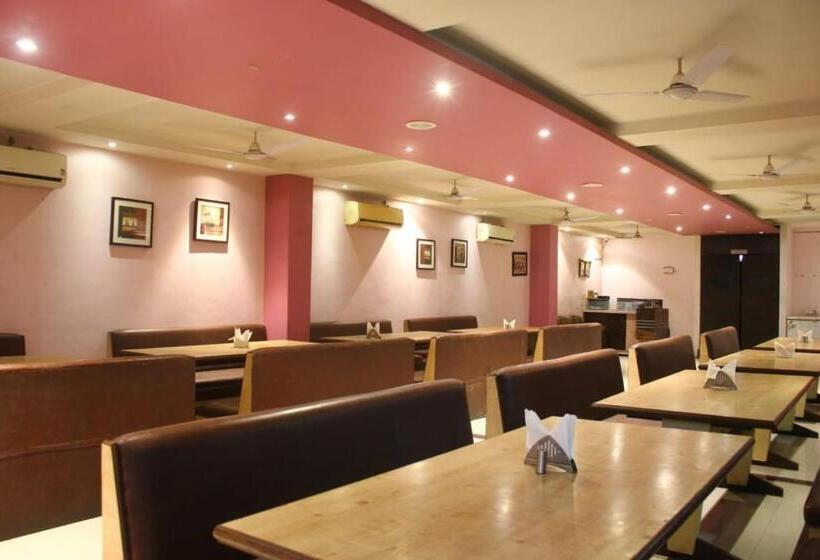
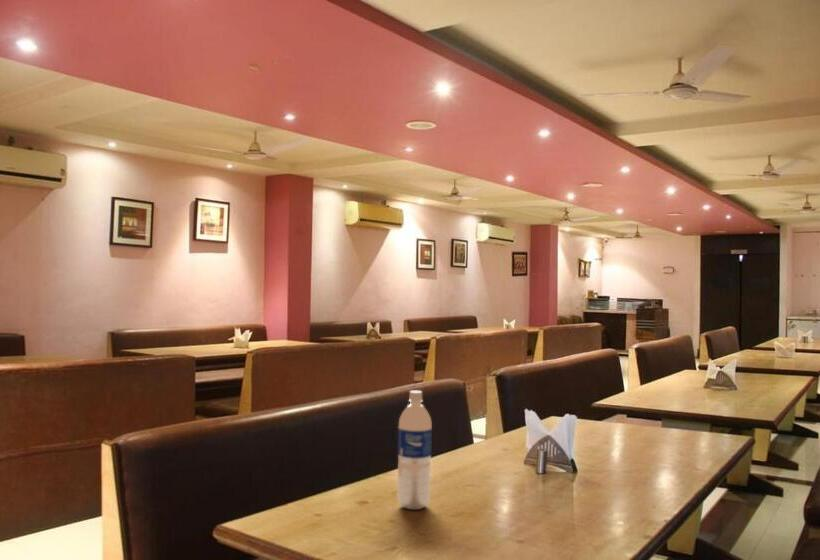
+ water bottle (414, 448)
